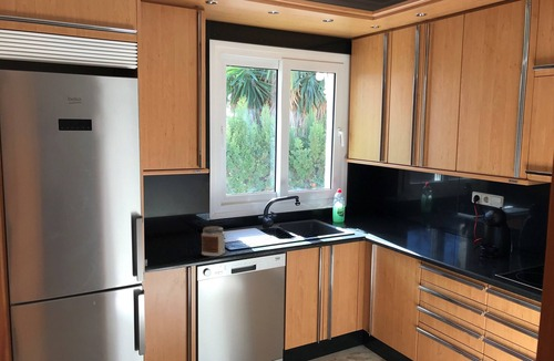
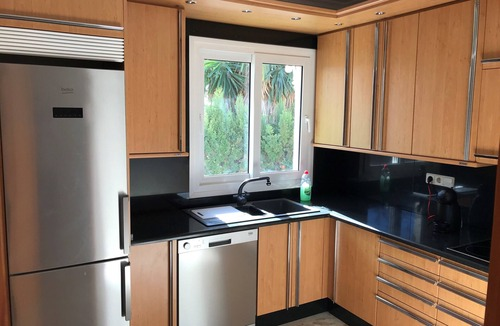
- jar (213, 240)
